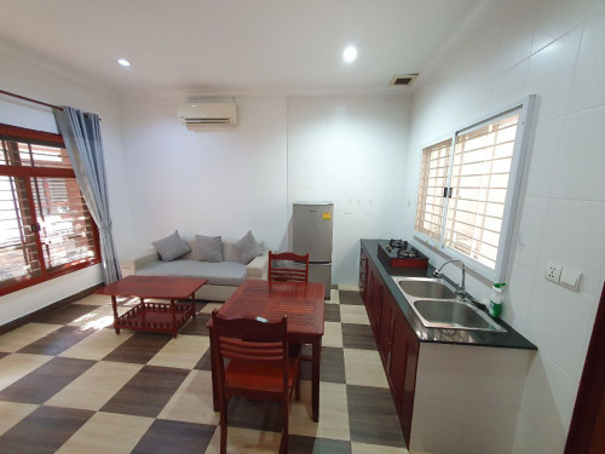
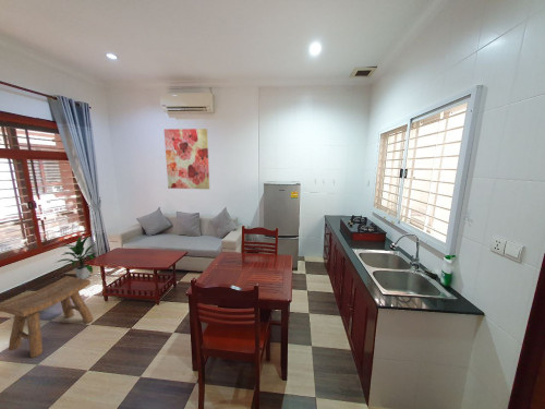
+ stool (47, 306)
+ indoor plant (80, 257)
+ wall art (186, 159)
